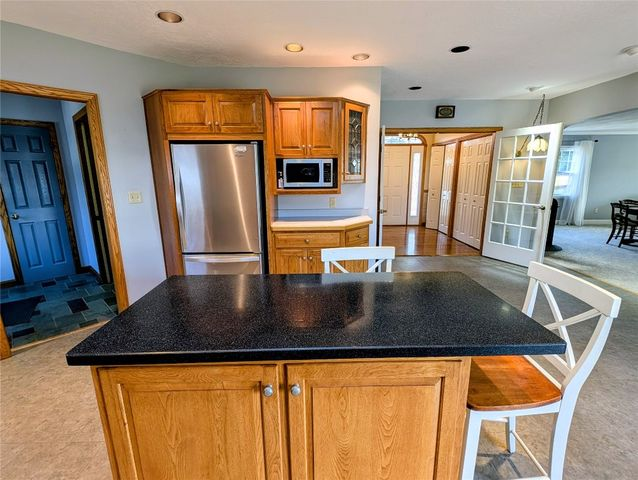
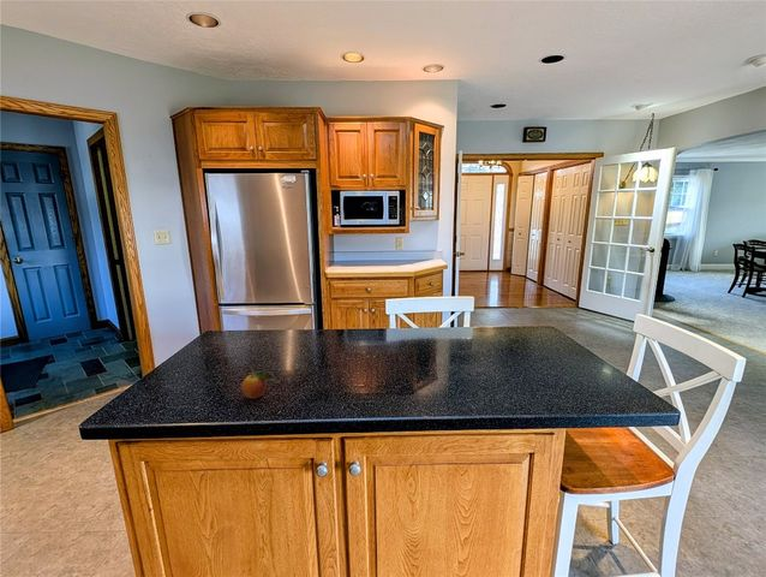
+ fruit (261, 381)
